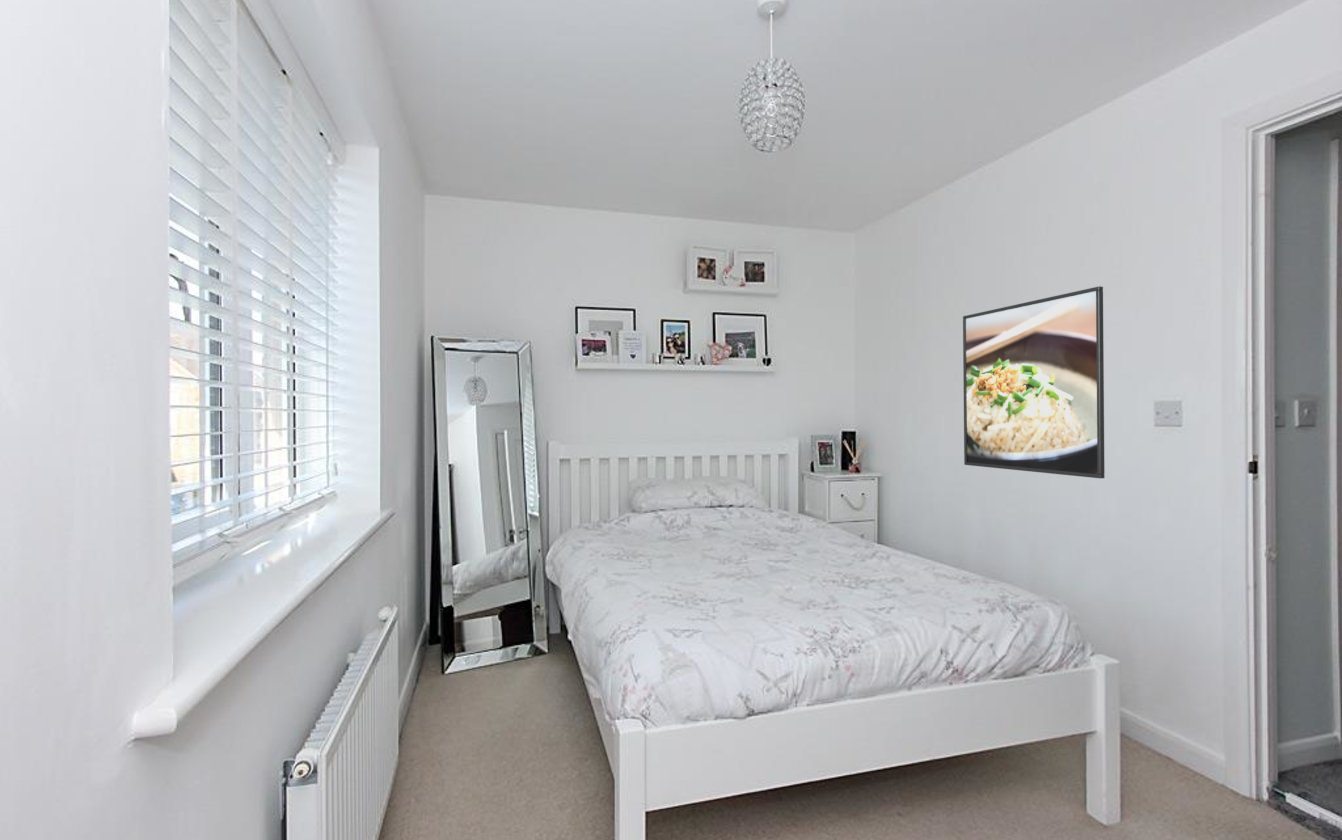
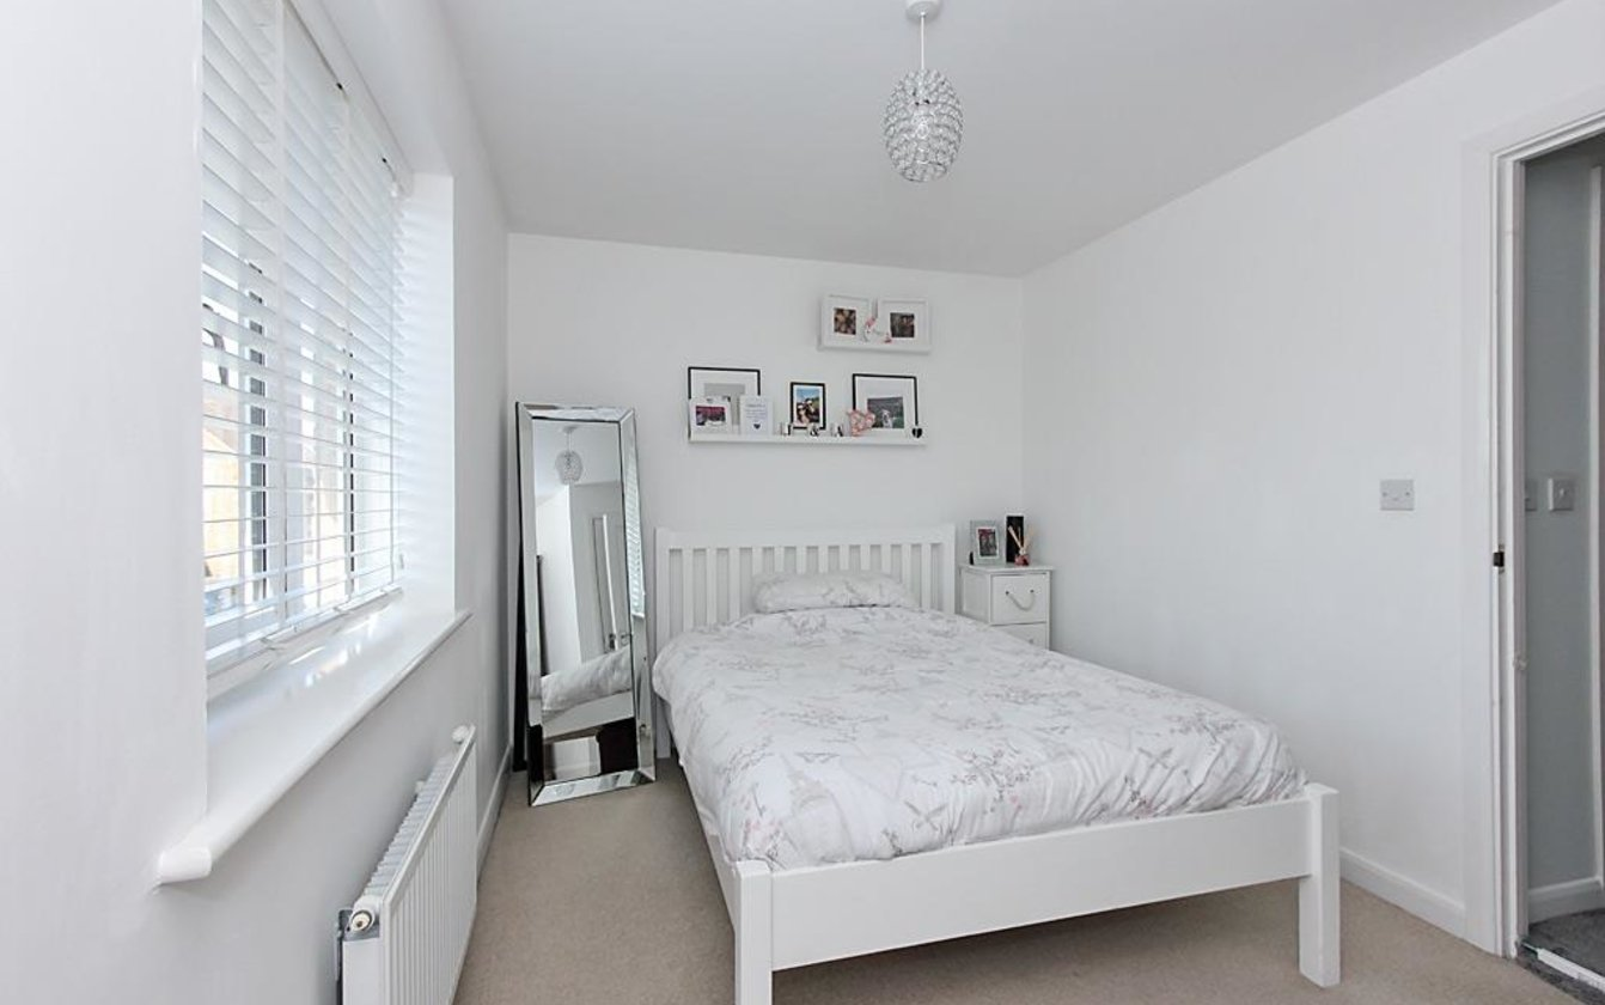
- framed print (1024, 387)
